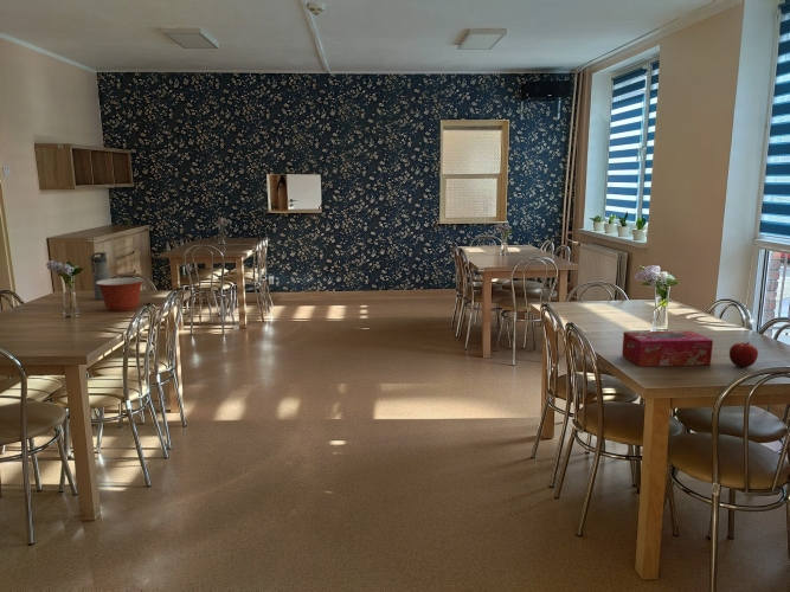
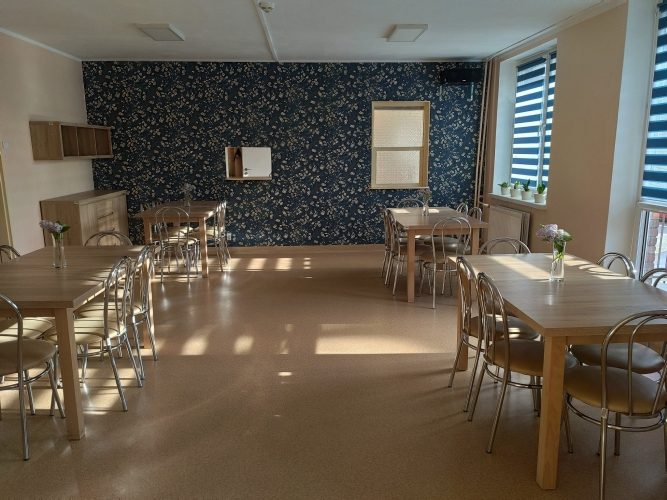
- fruit (743, 353)
- tissue box (666, 347)
- water bottle (101, 275)
- mixing bowl (121, 295)
